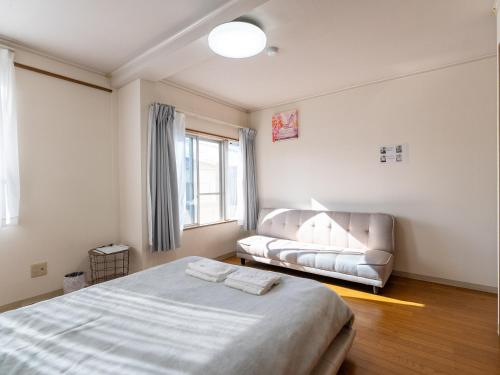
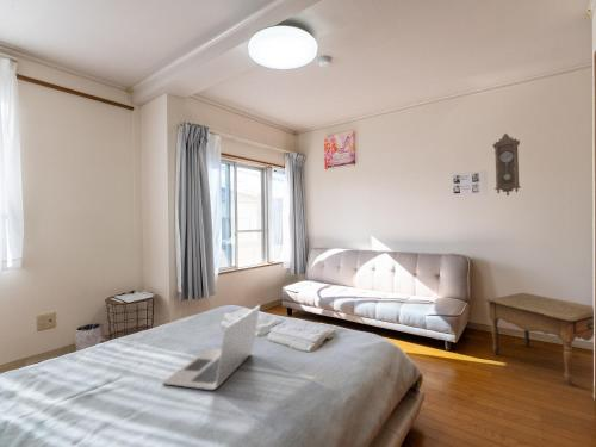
+ side table (544, 333)
+ laptop (222, 342)
+ pendulum clock (507, 164)
